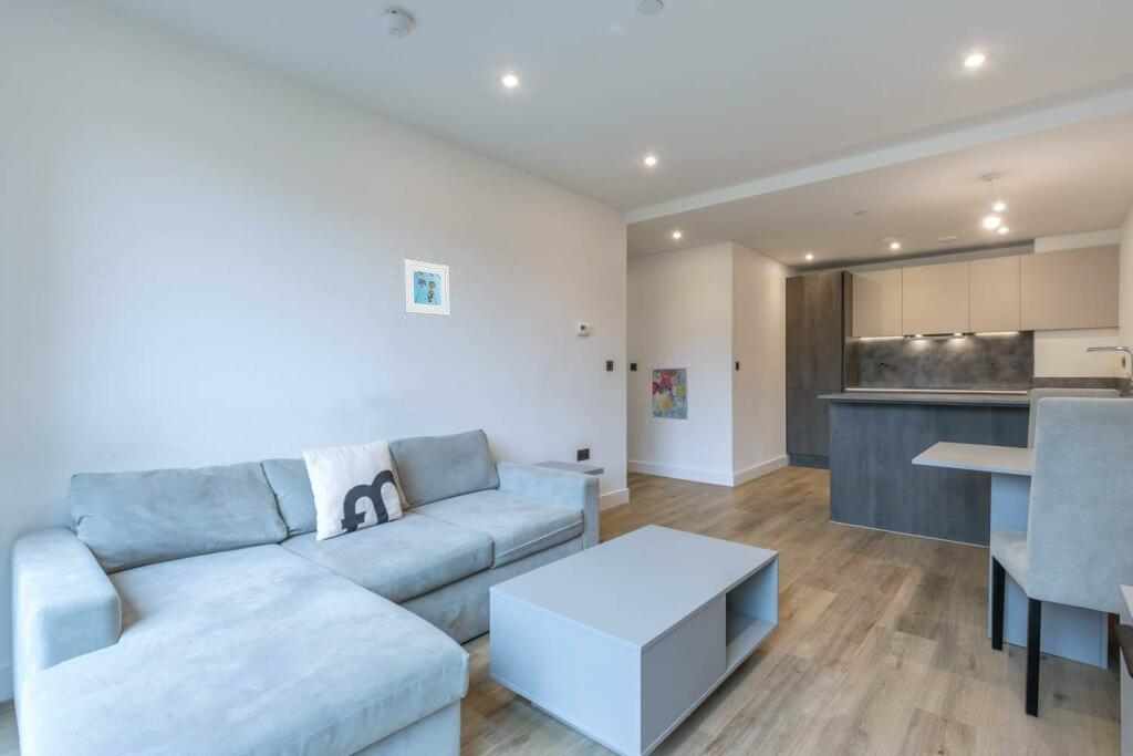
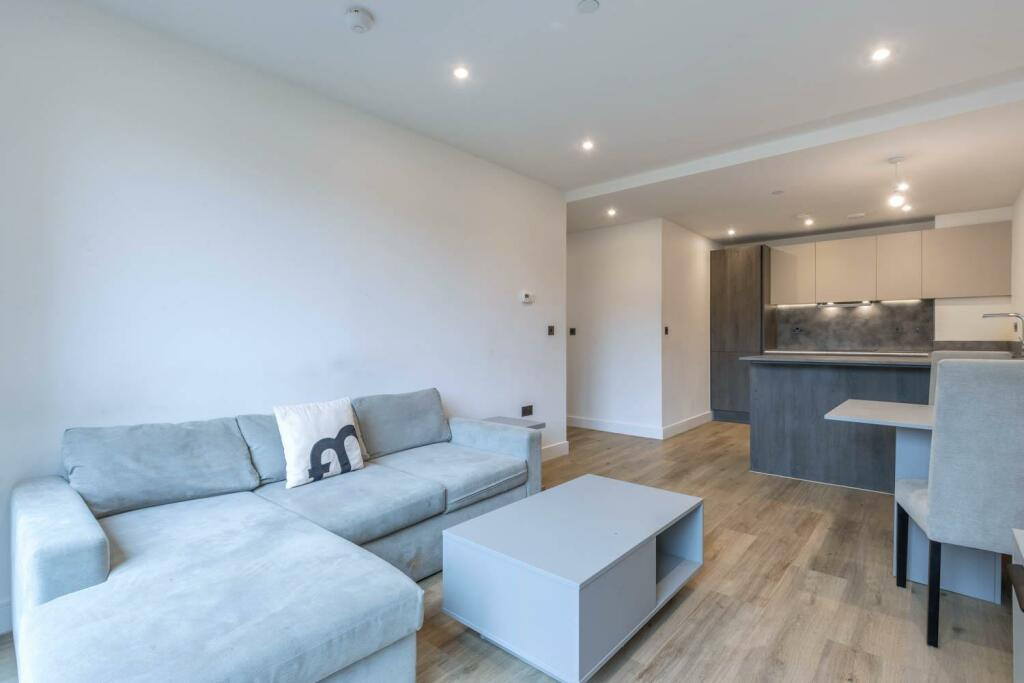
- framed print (427, 288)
- wall art (668, 393)
